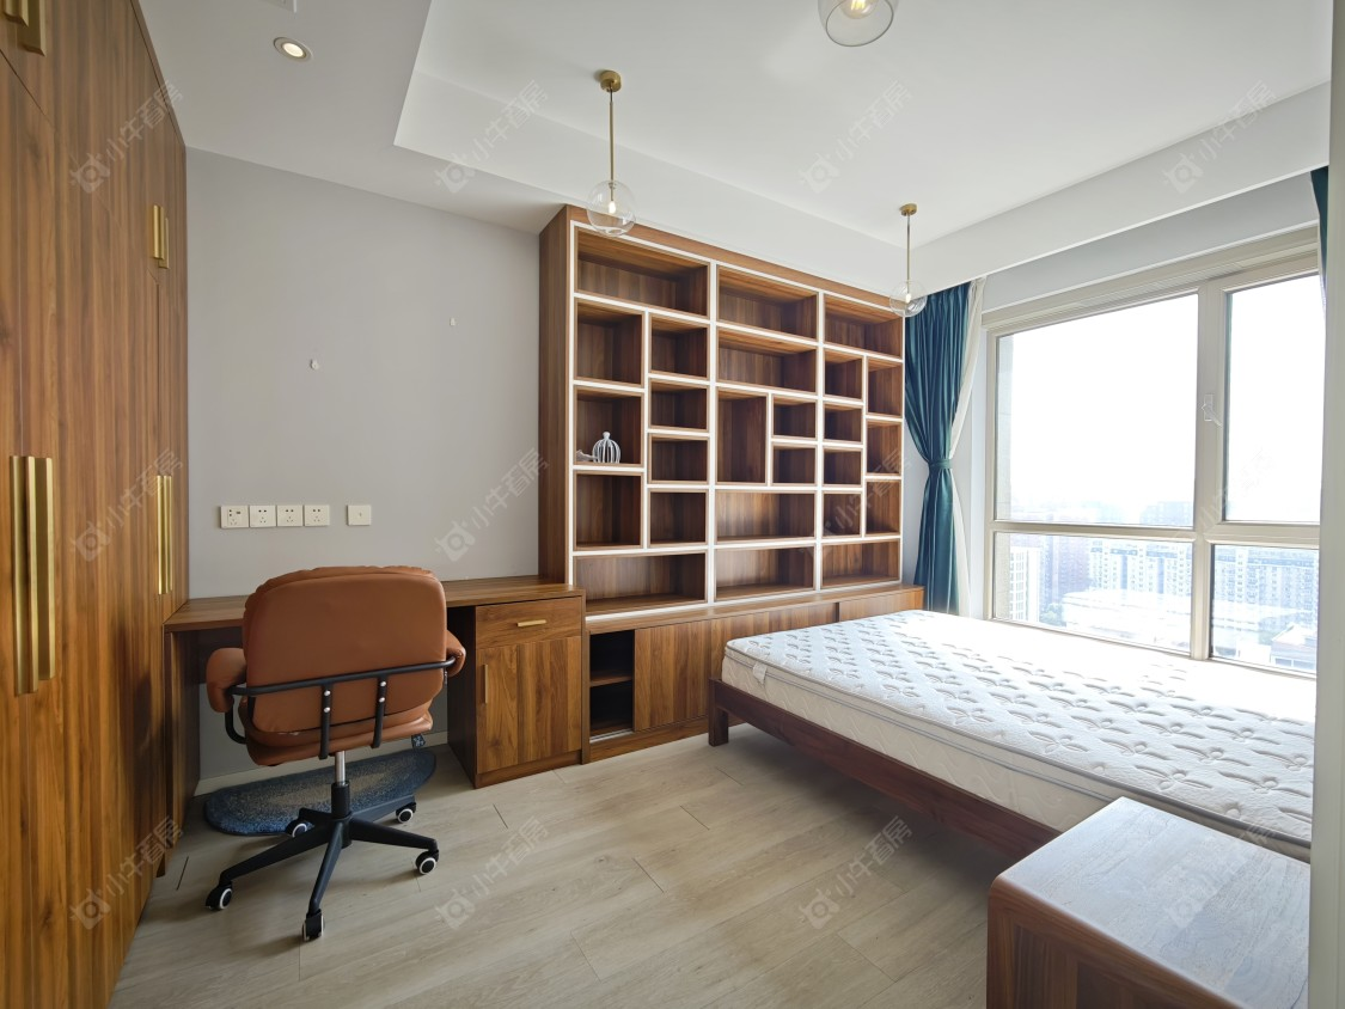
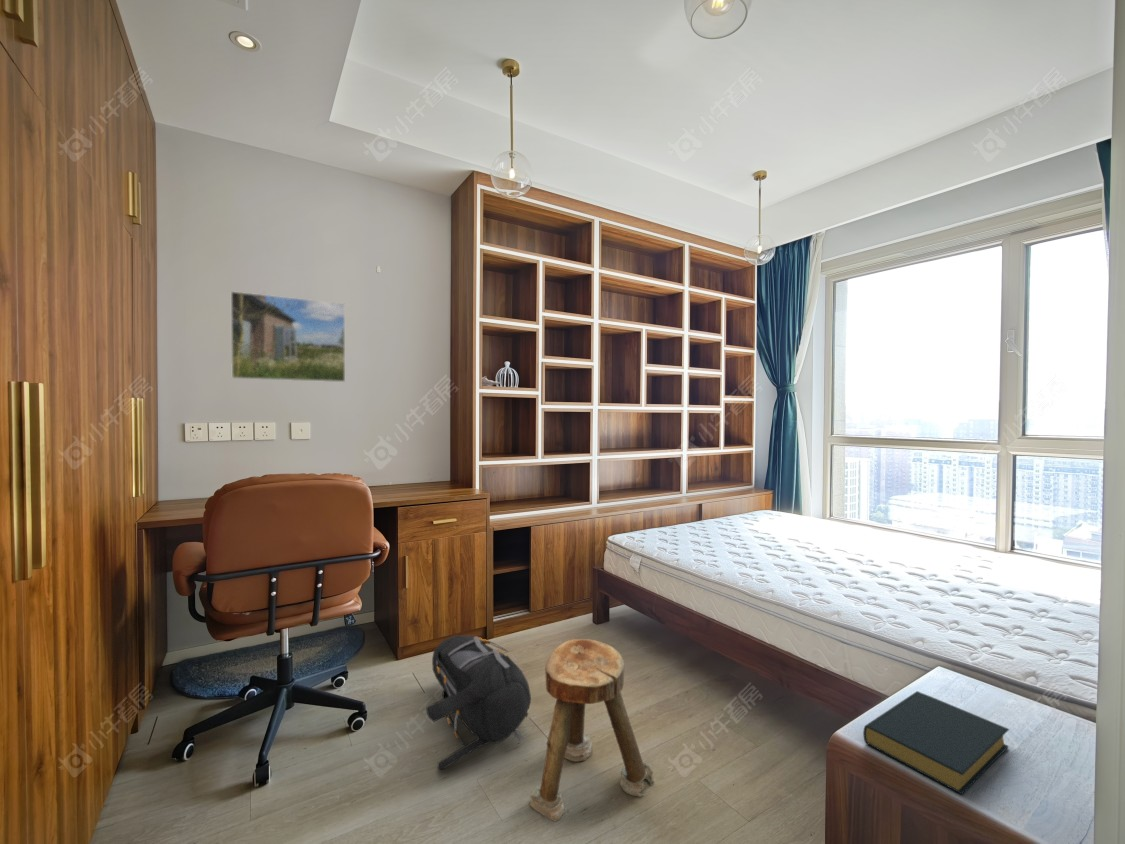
+ backpack (460, 681)
+ hardback book (935, 735)
+ stool (583, 721)
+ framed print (290, 339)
